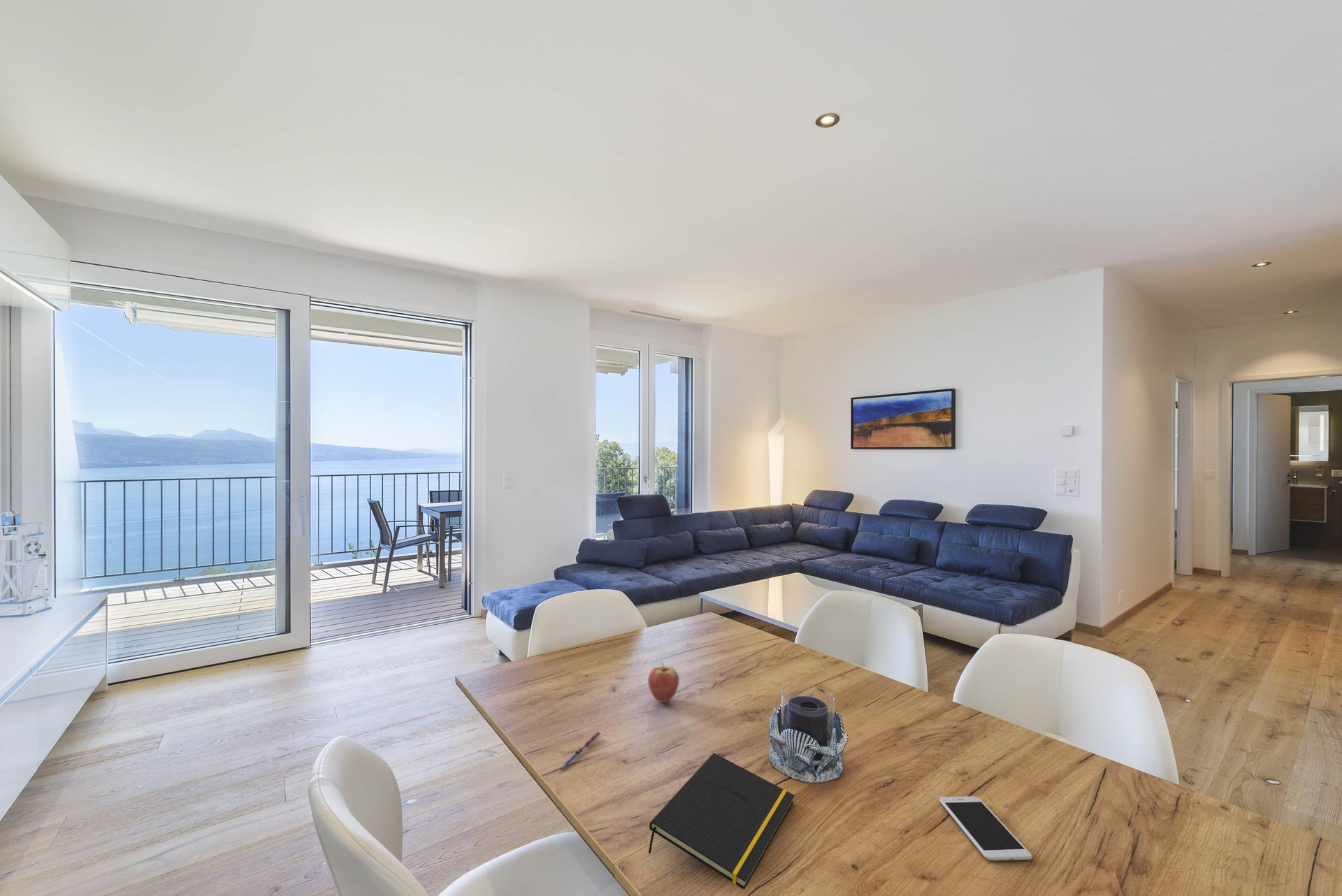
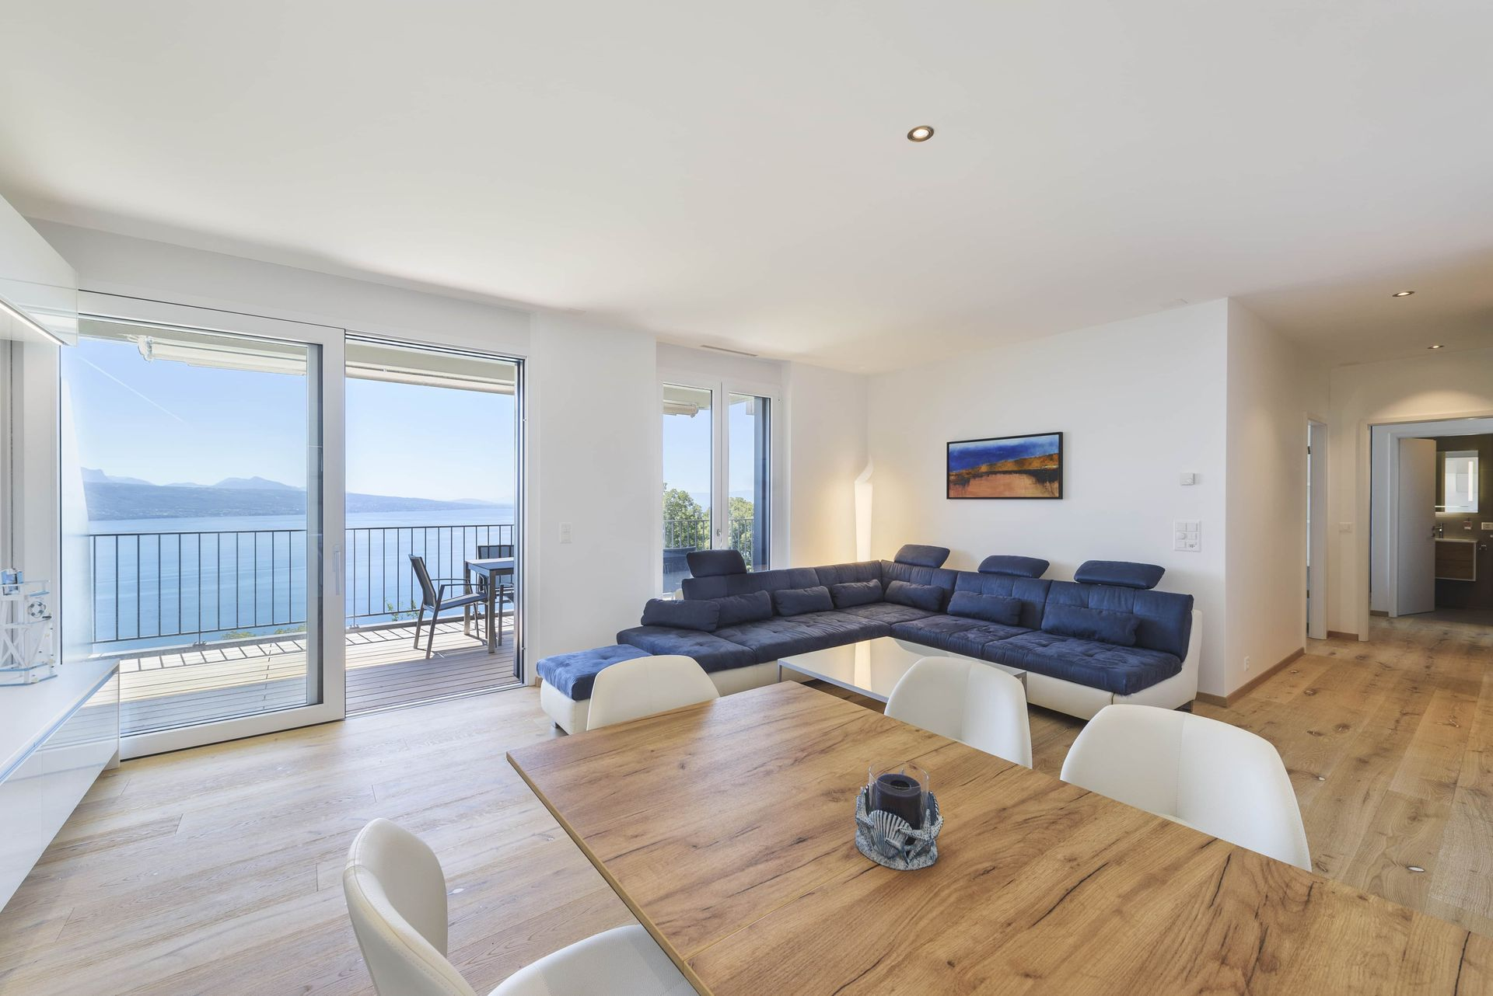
- fruit (663, 680)
- pen (581, 749)
- smartphone (982, 825)
- notepad (726, 811)
